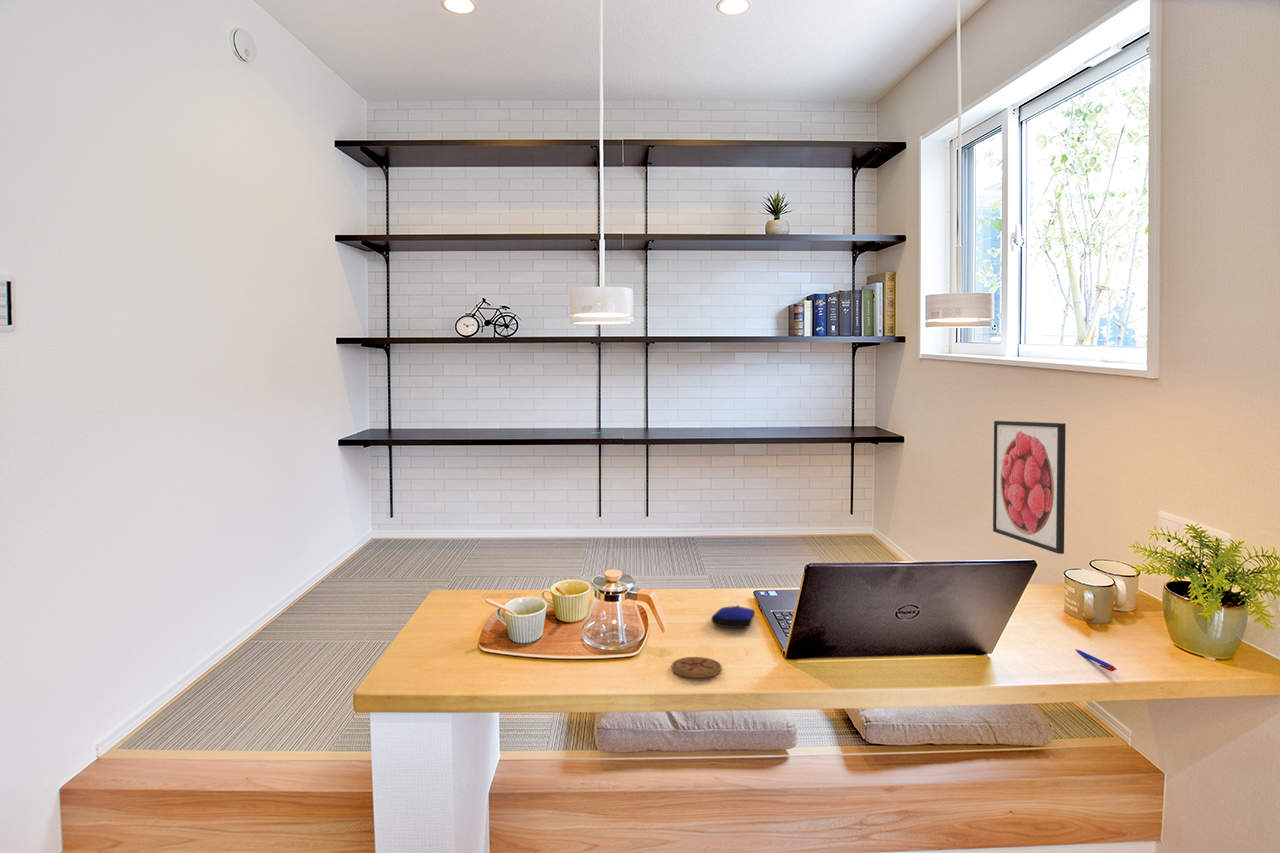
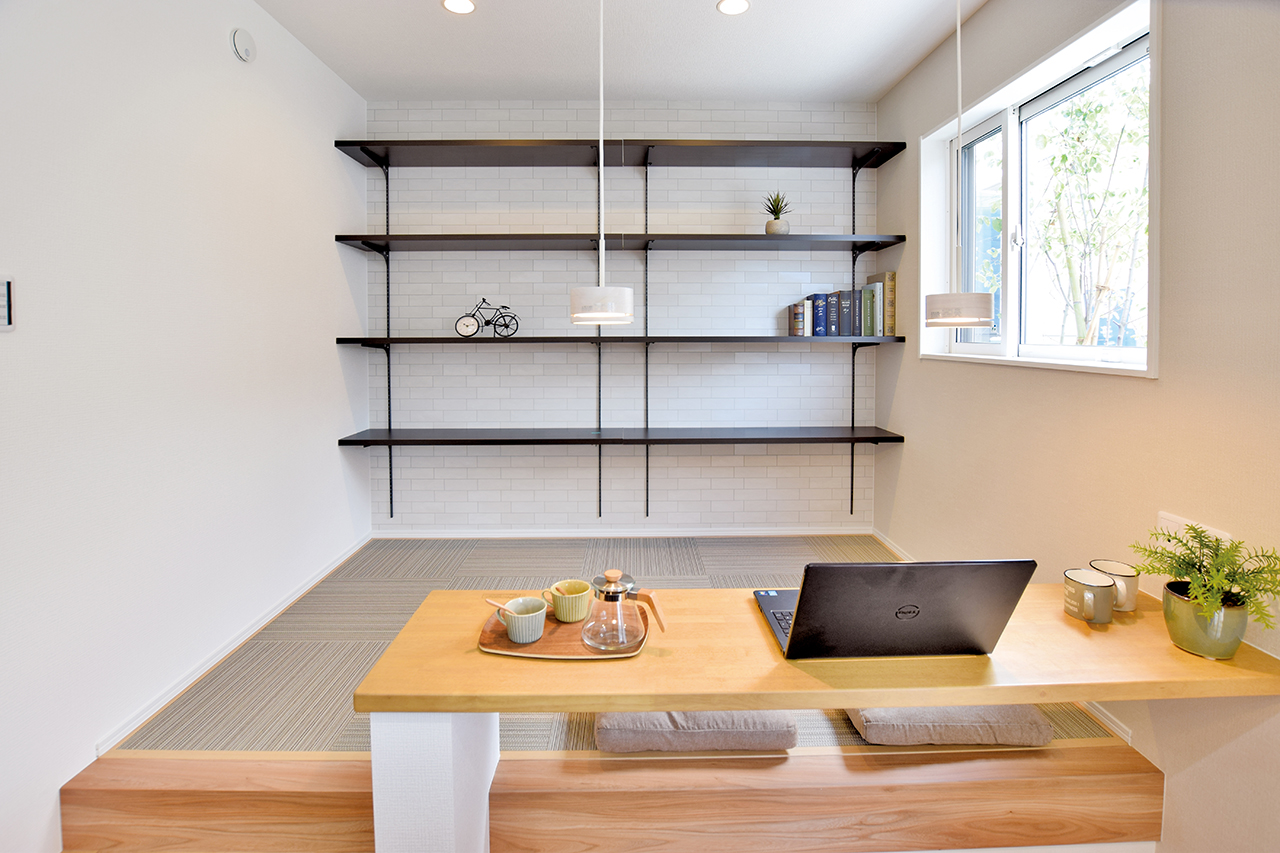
- coaster (696, 666)
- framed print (1026, 482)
- computer mouse (734, 613)
- pen (1093, 658)
